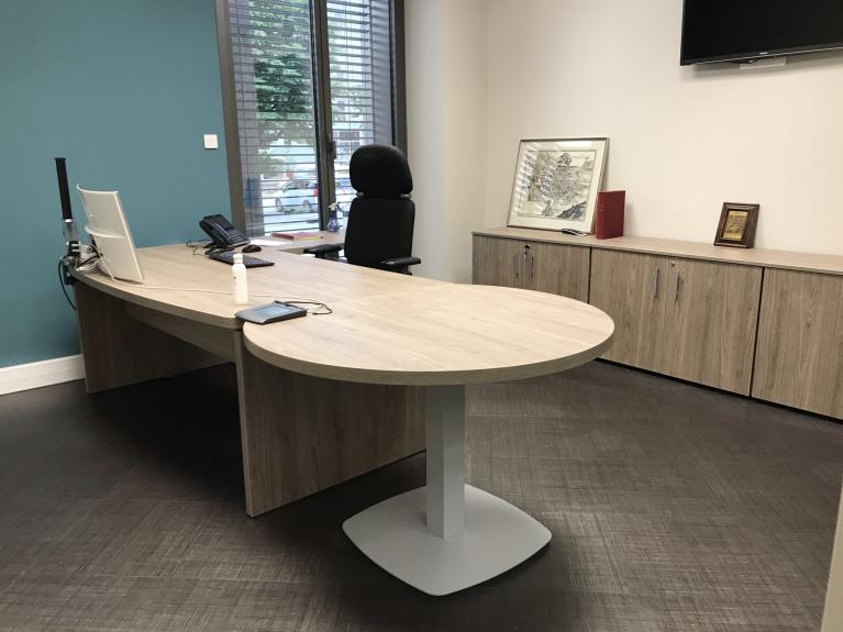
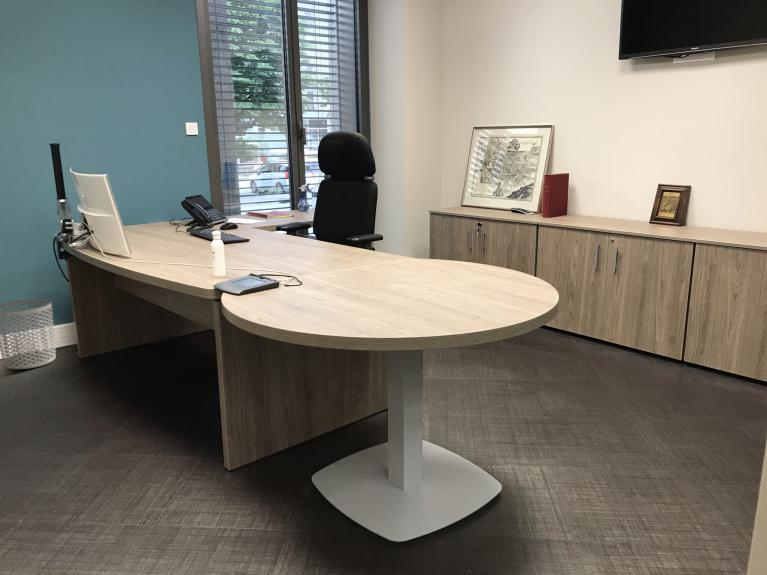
+ waste bin (26, 334)
